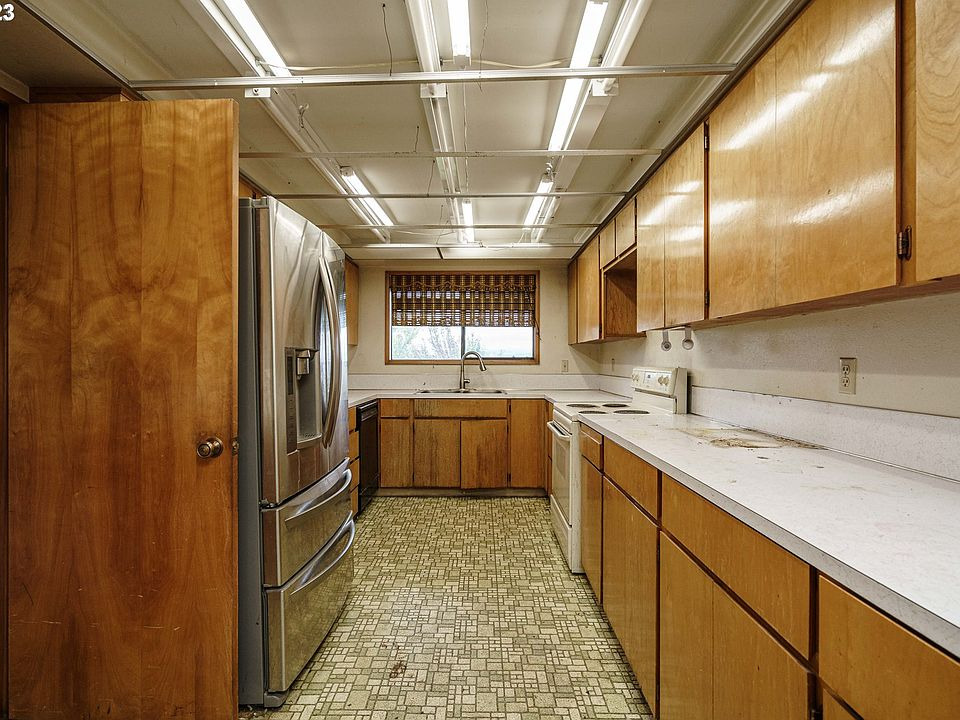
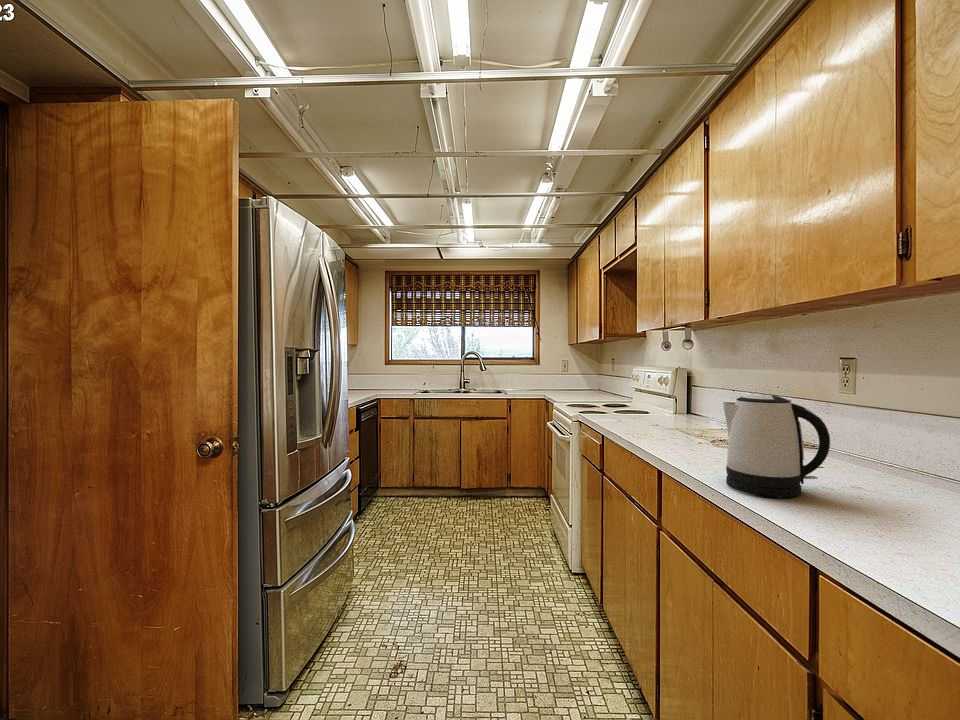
+ kettle (773, 442)
